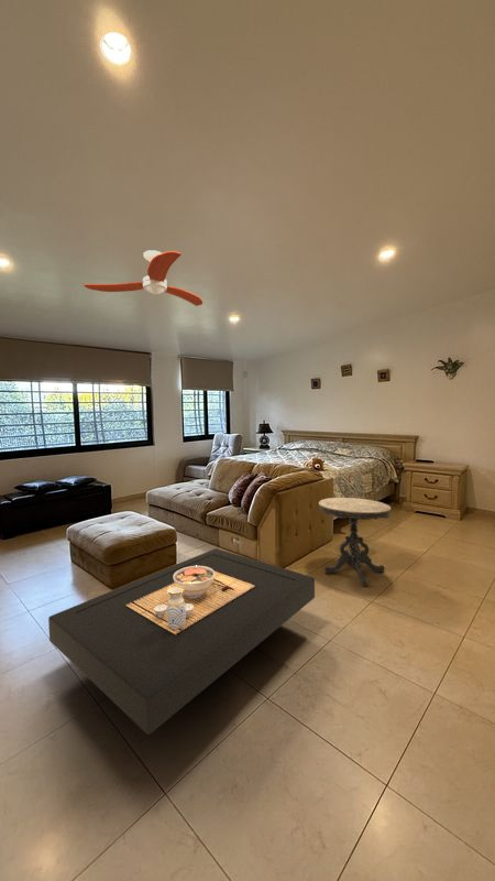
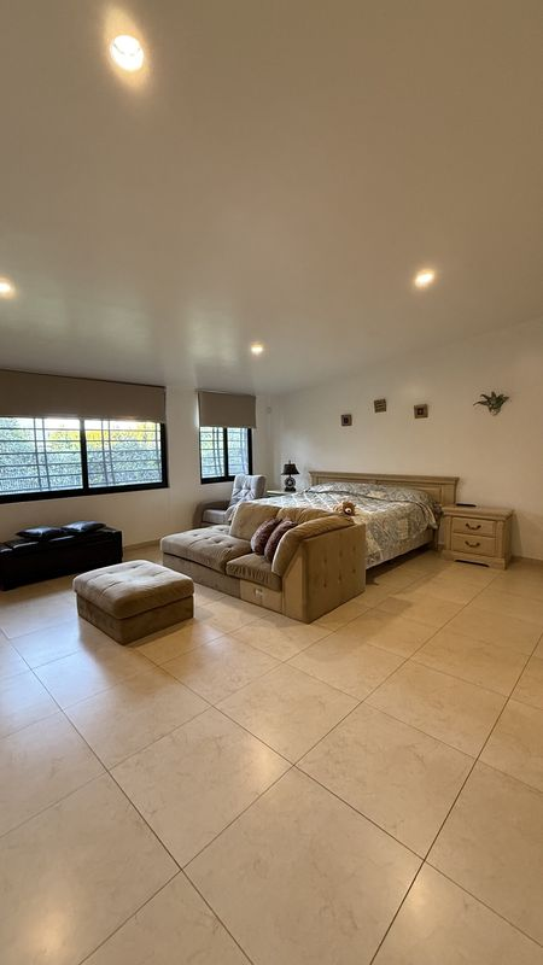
- coffee table (195, 609)
- ceiling fan (147, 270)
- side table (353, 537)
